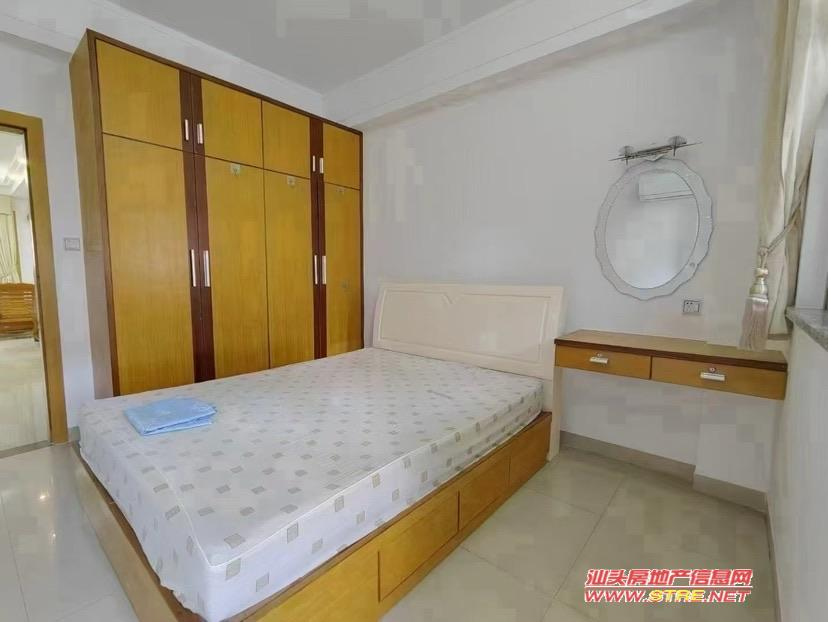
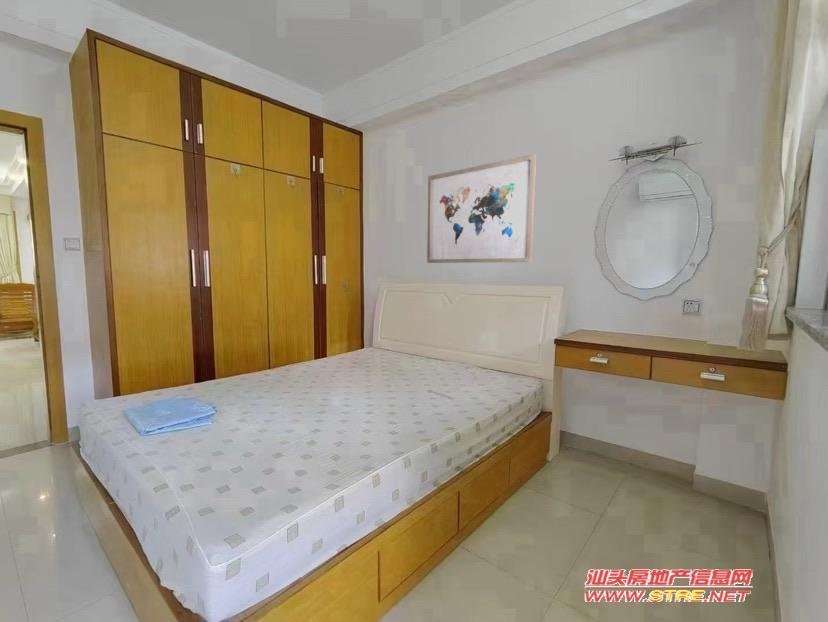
+ wall art (475, 215)
